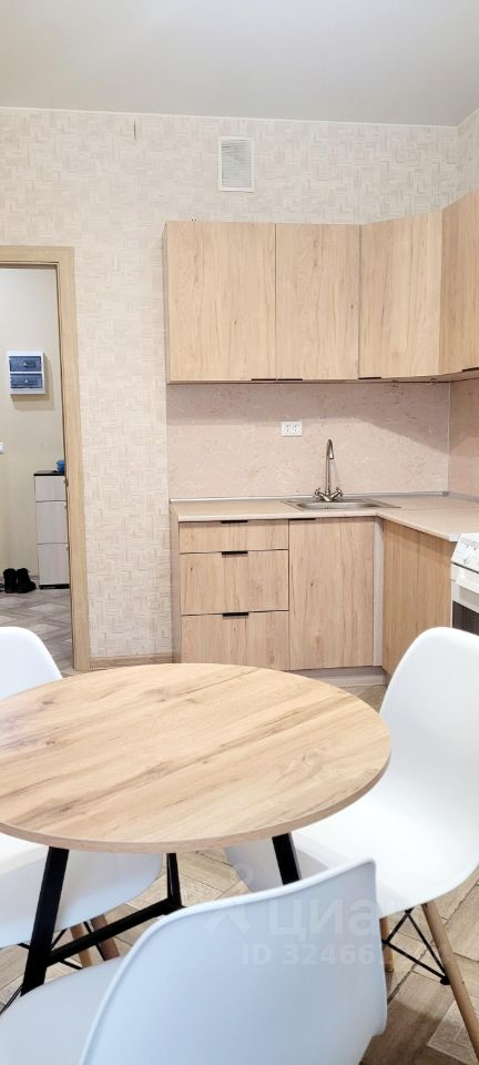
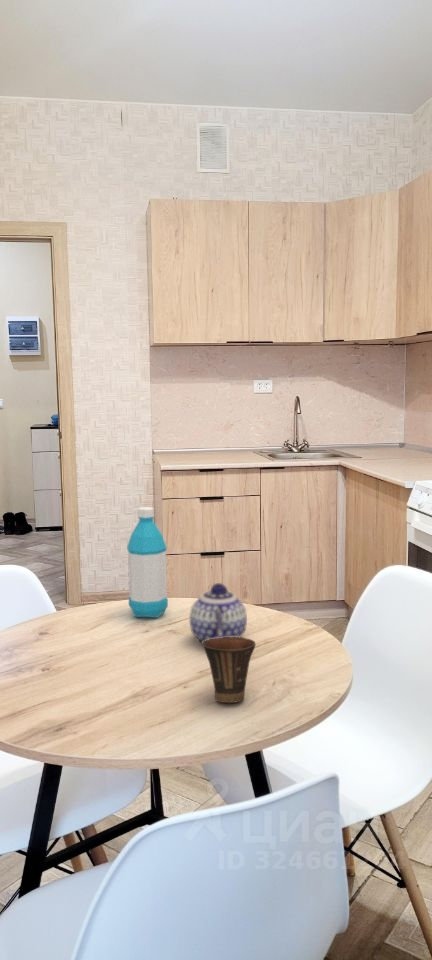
+ water bottle (147, 561)
+ cup (229, 668)
+ teapot (218, 612)
